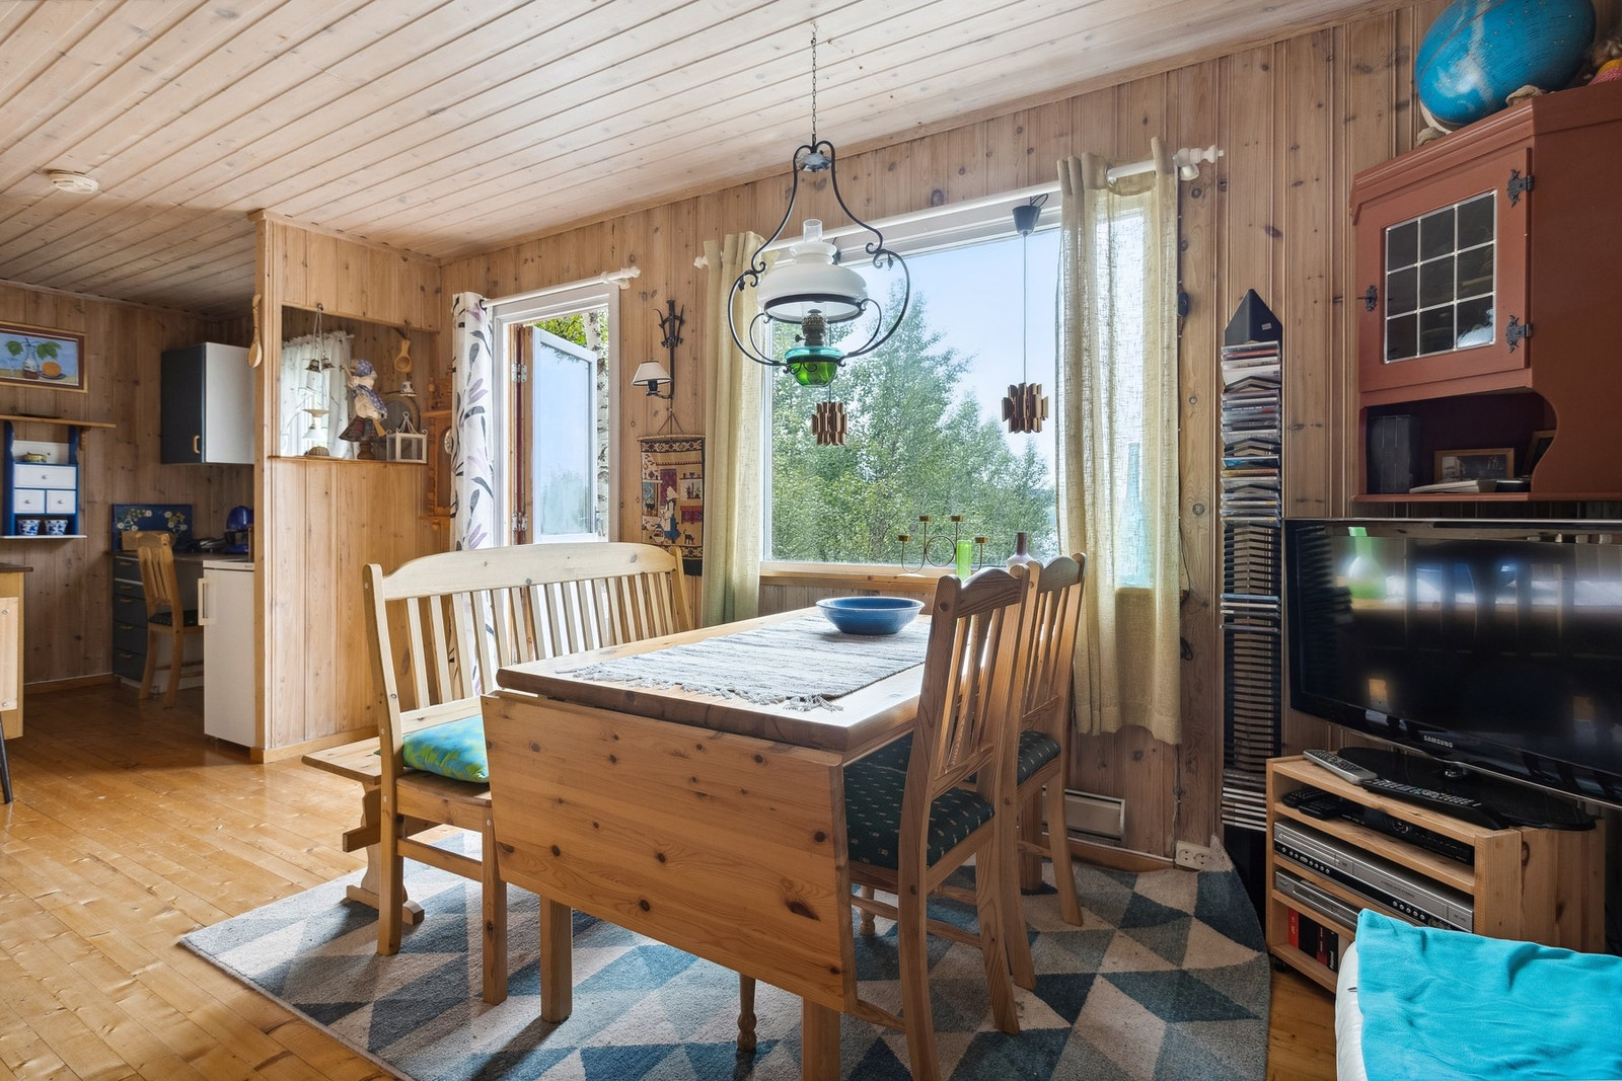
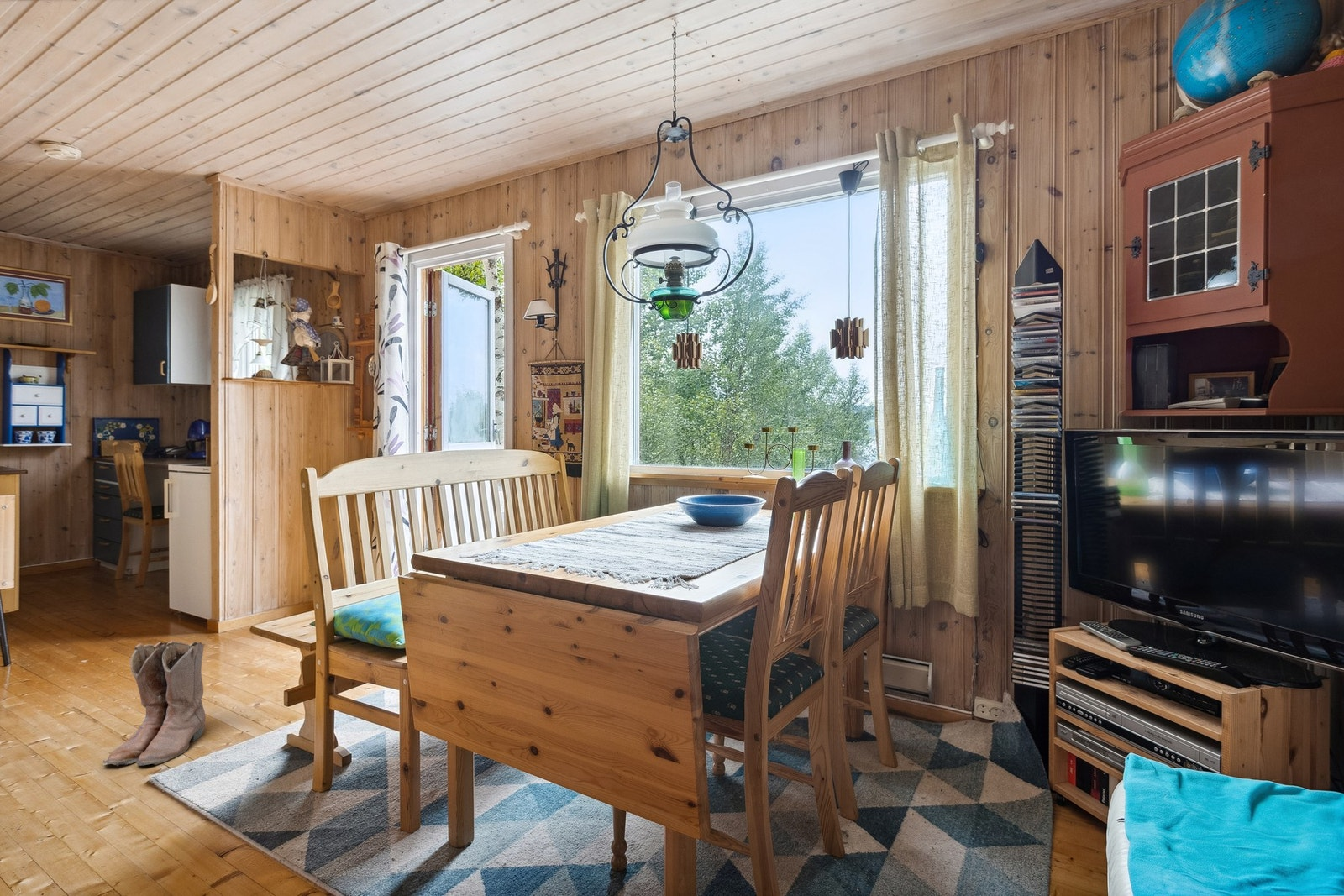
+ boots (157, 697)
